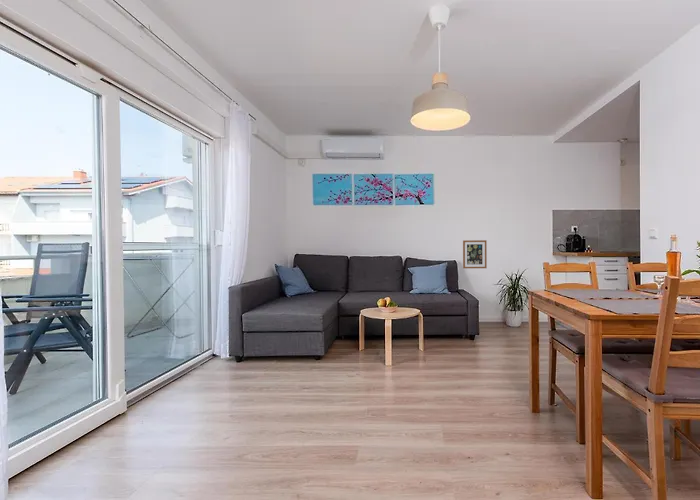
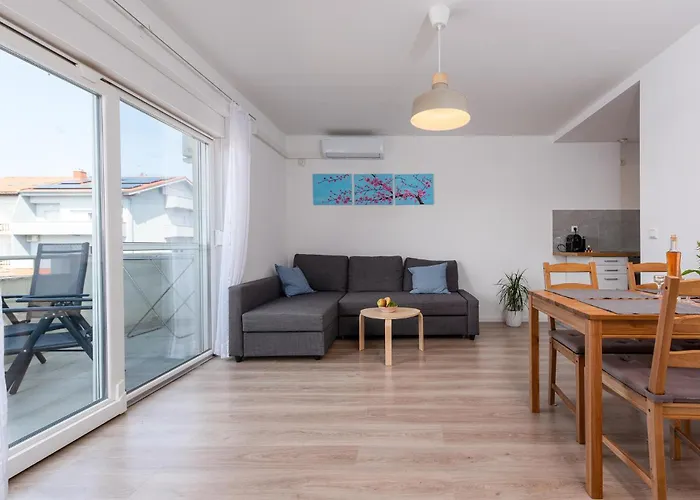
- wall art (474, 254)
